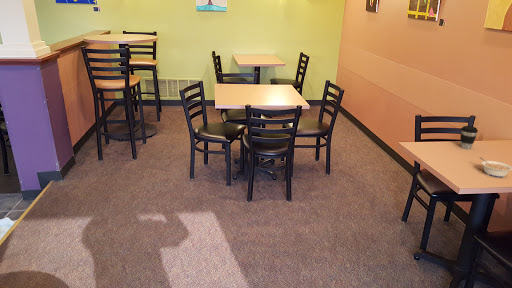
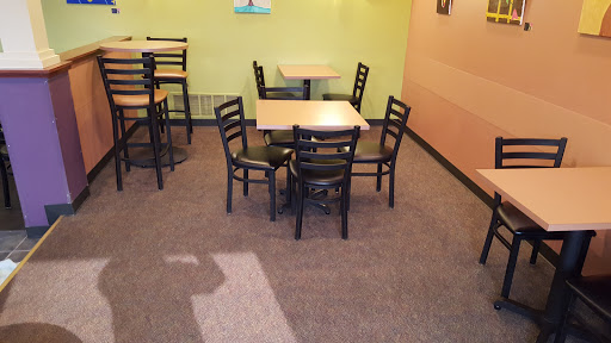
- coffee cup (467, 137)
- legume (494, 168)
